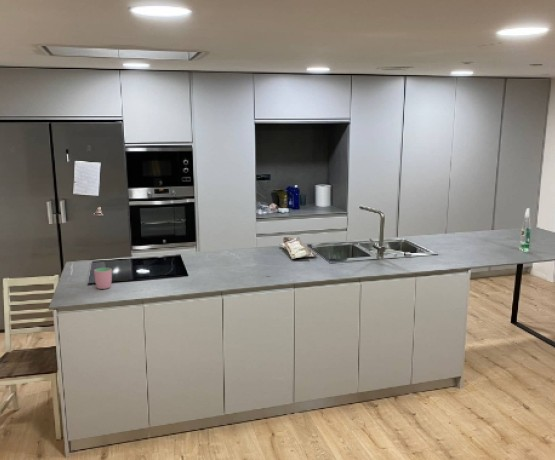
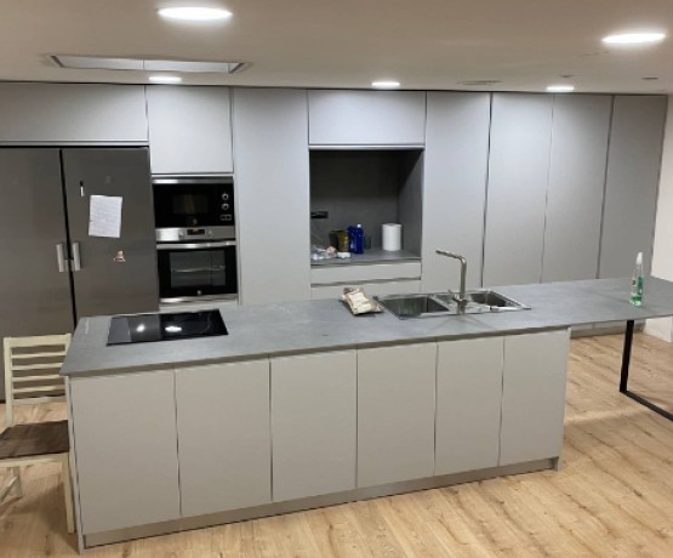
- cup (103, 277)
